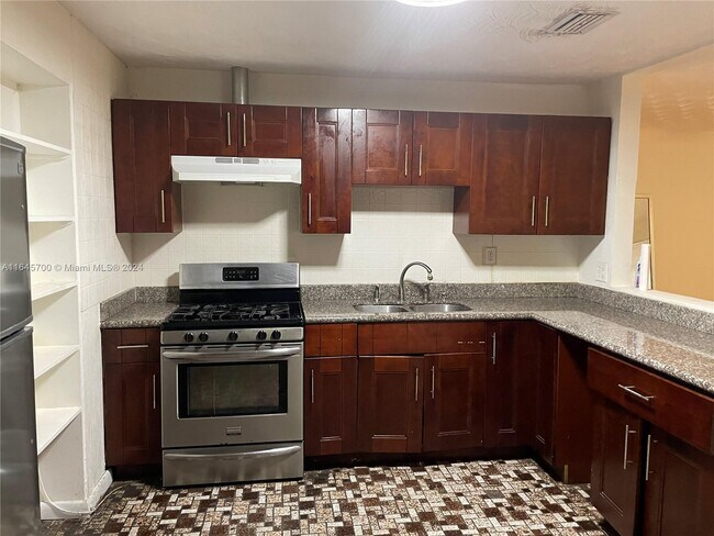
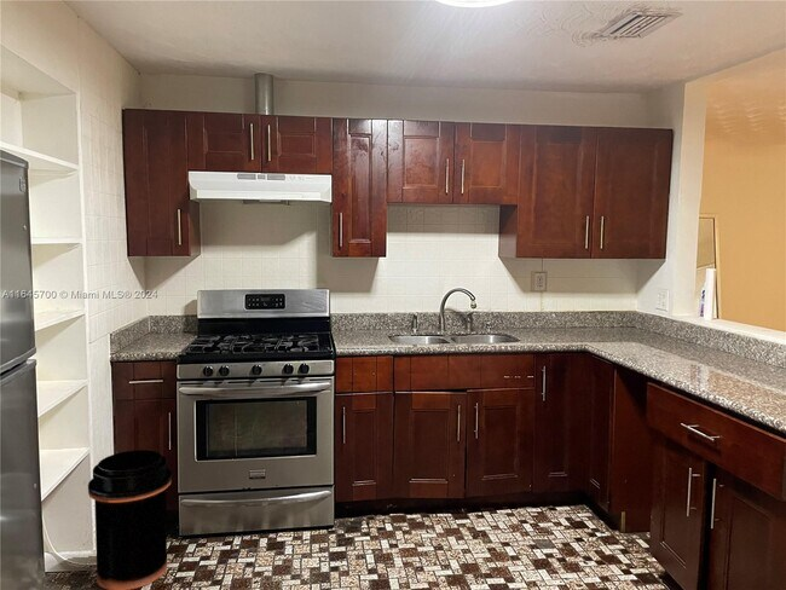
+ trash can (131, 515)
